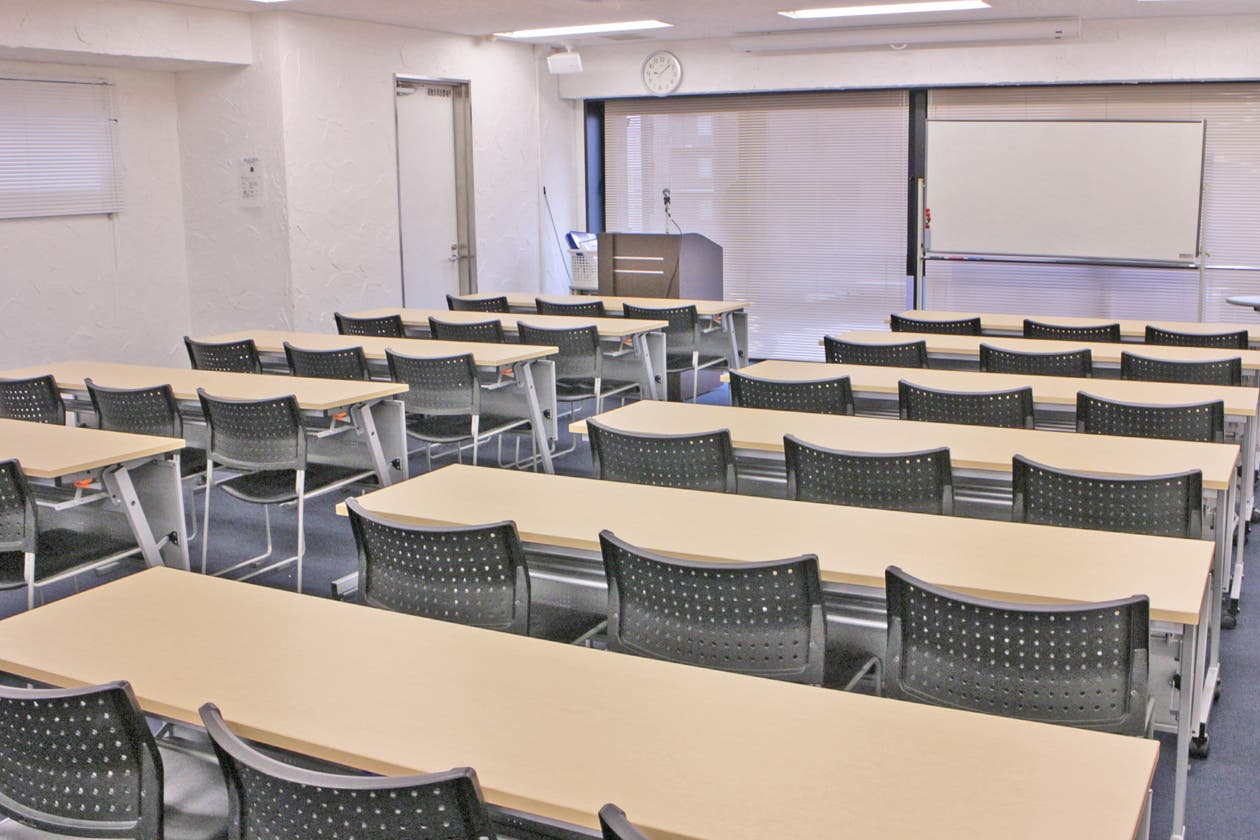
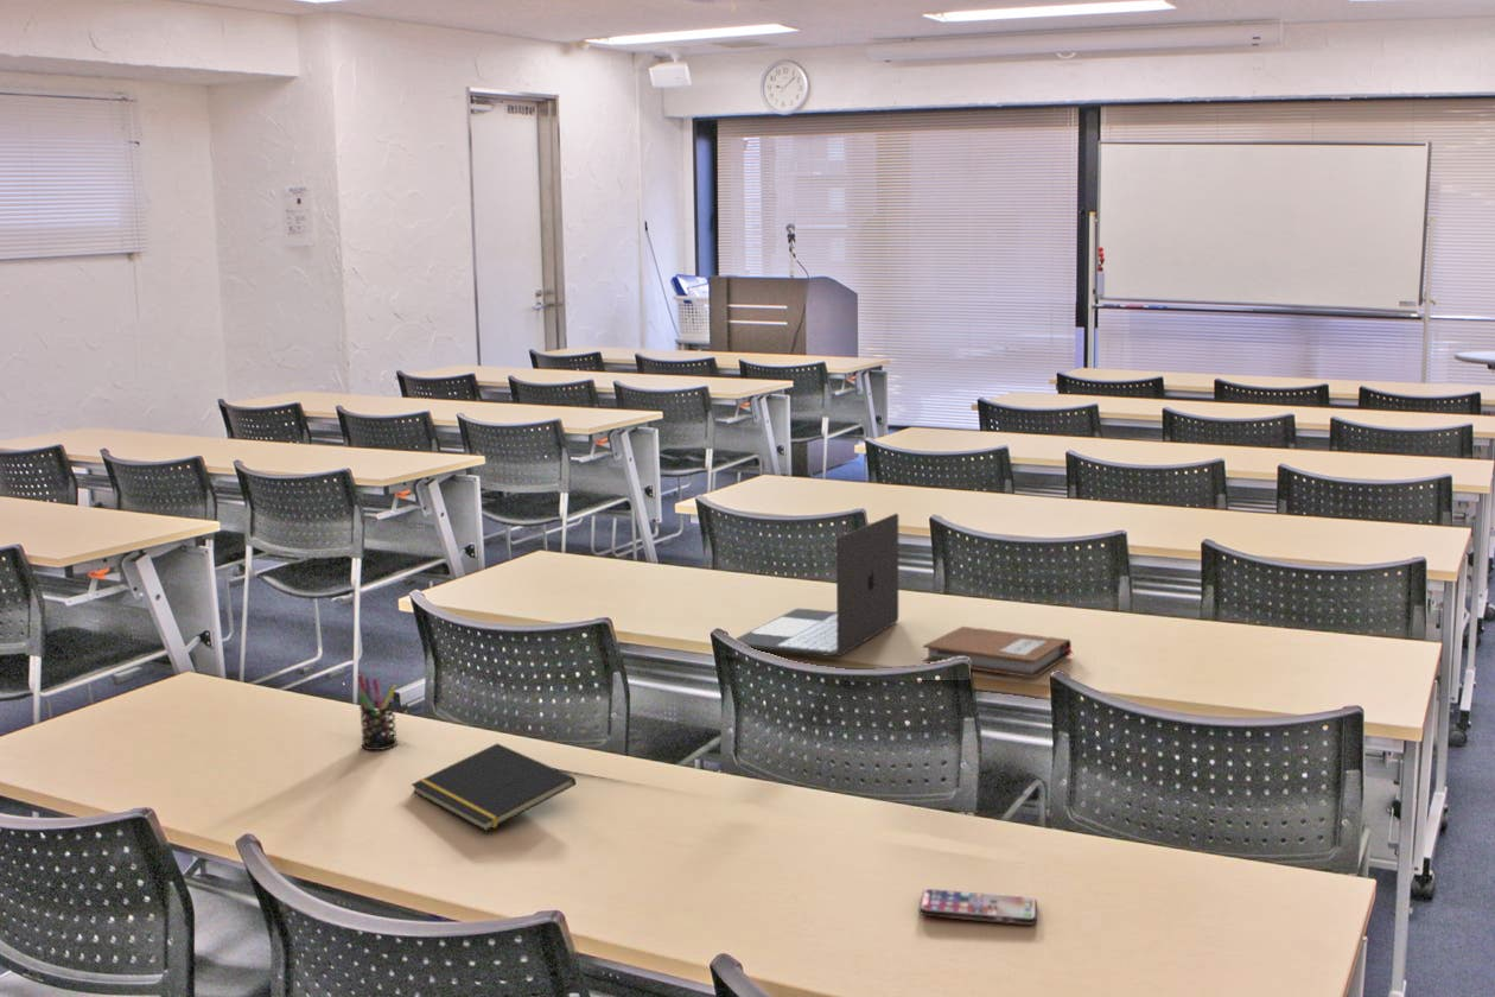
+ pen holder (373, 711)
+ notepad (491, 785)
+ smartphone (978, 906)
+ notebook (1000, 650)
+ laptop (836, 578)
